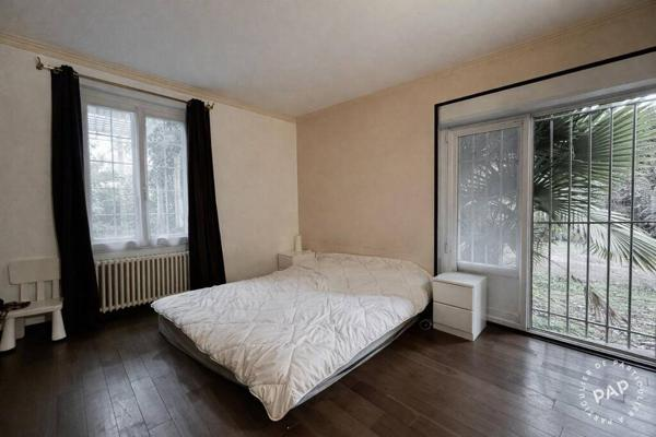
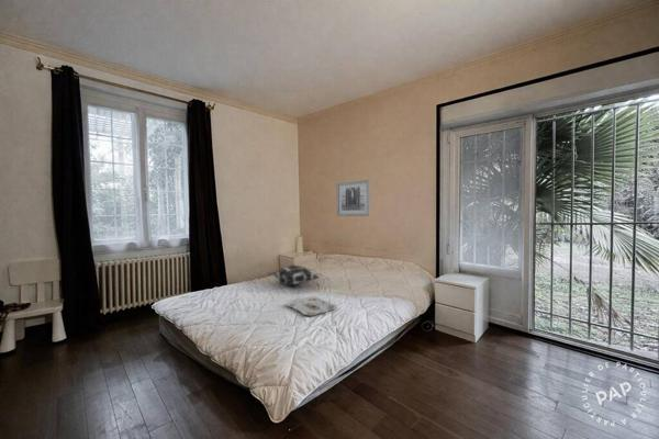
+ serving tray (311, 305)
+ decorative pillow (292, 274)
+ wall art (351, 199)
